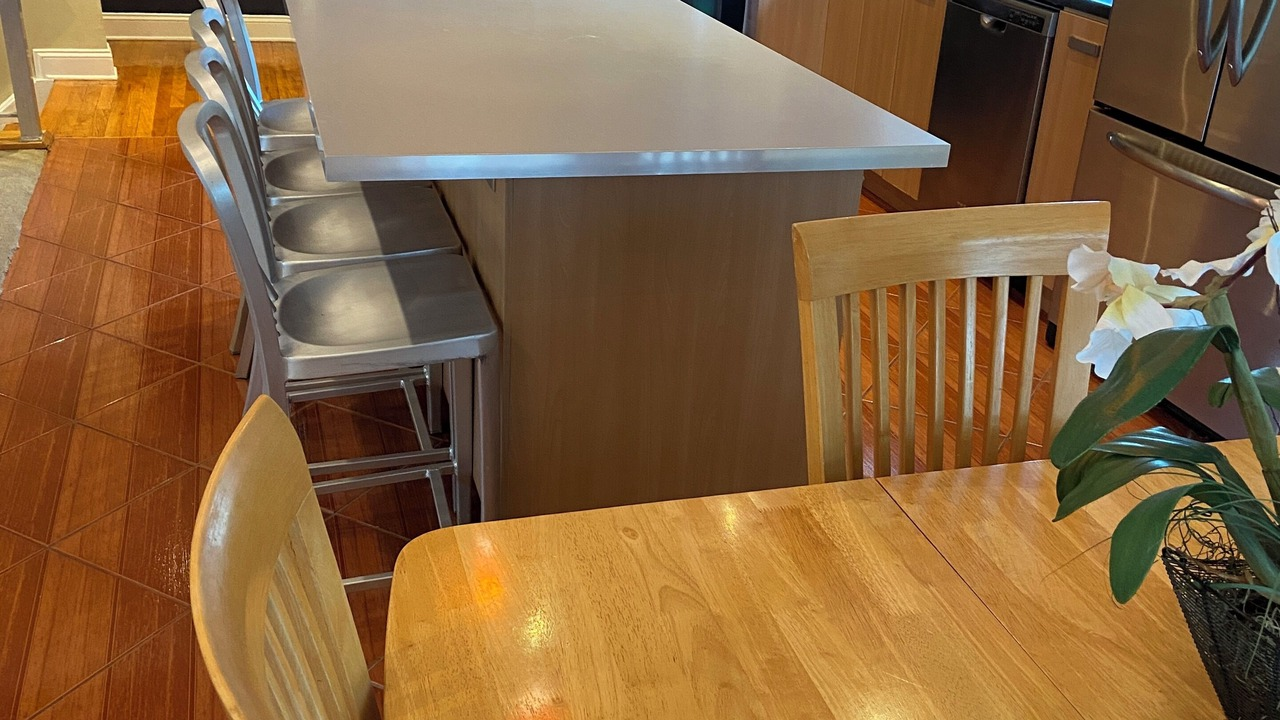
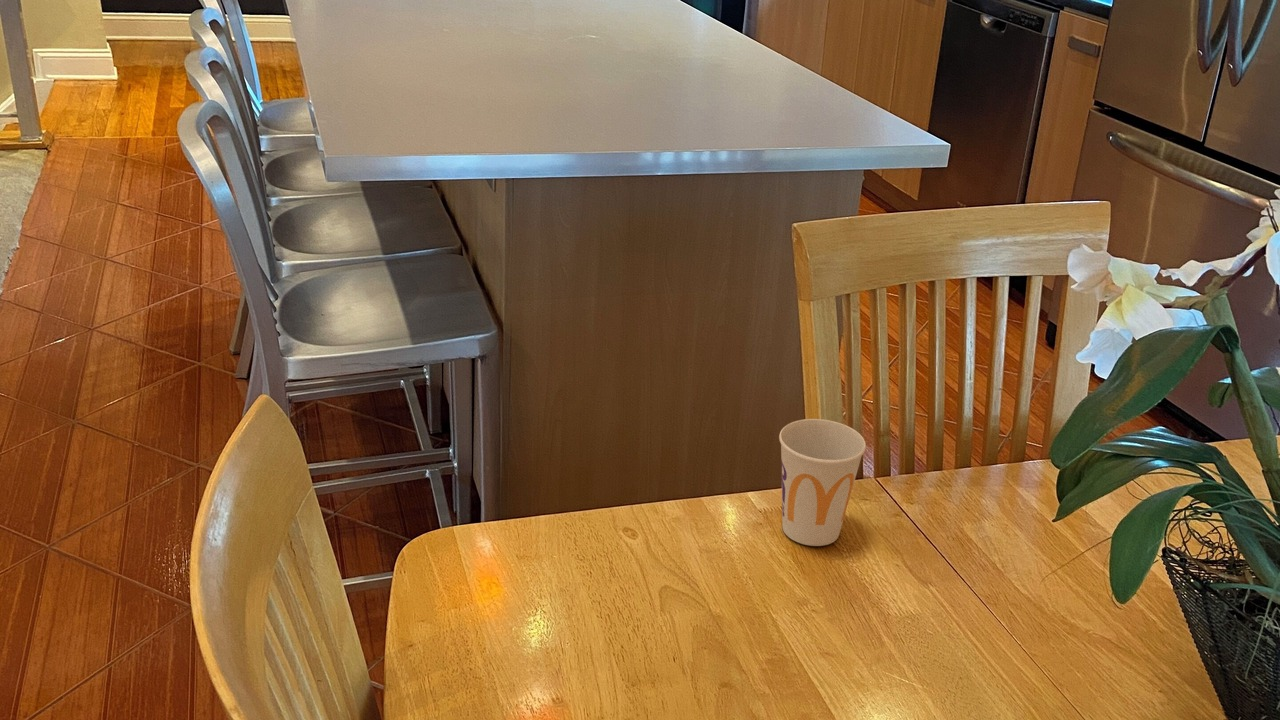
+ cup (816, 485)
